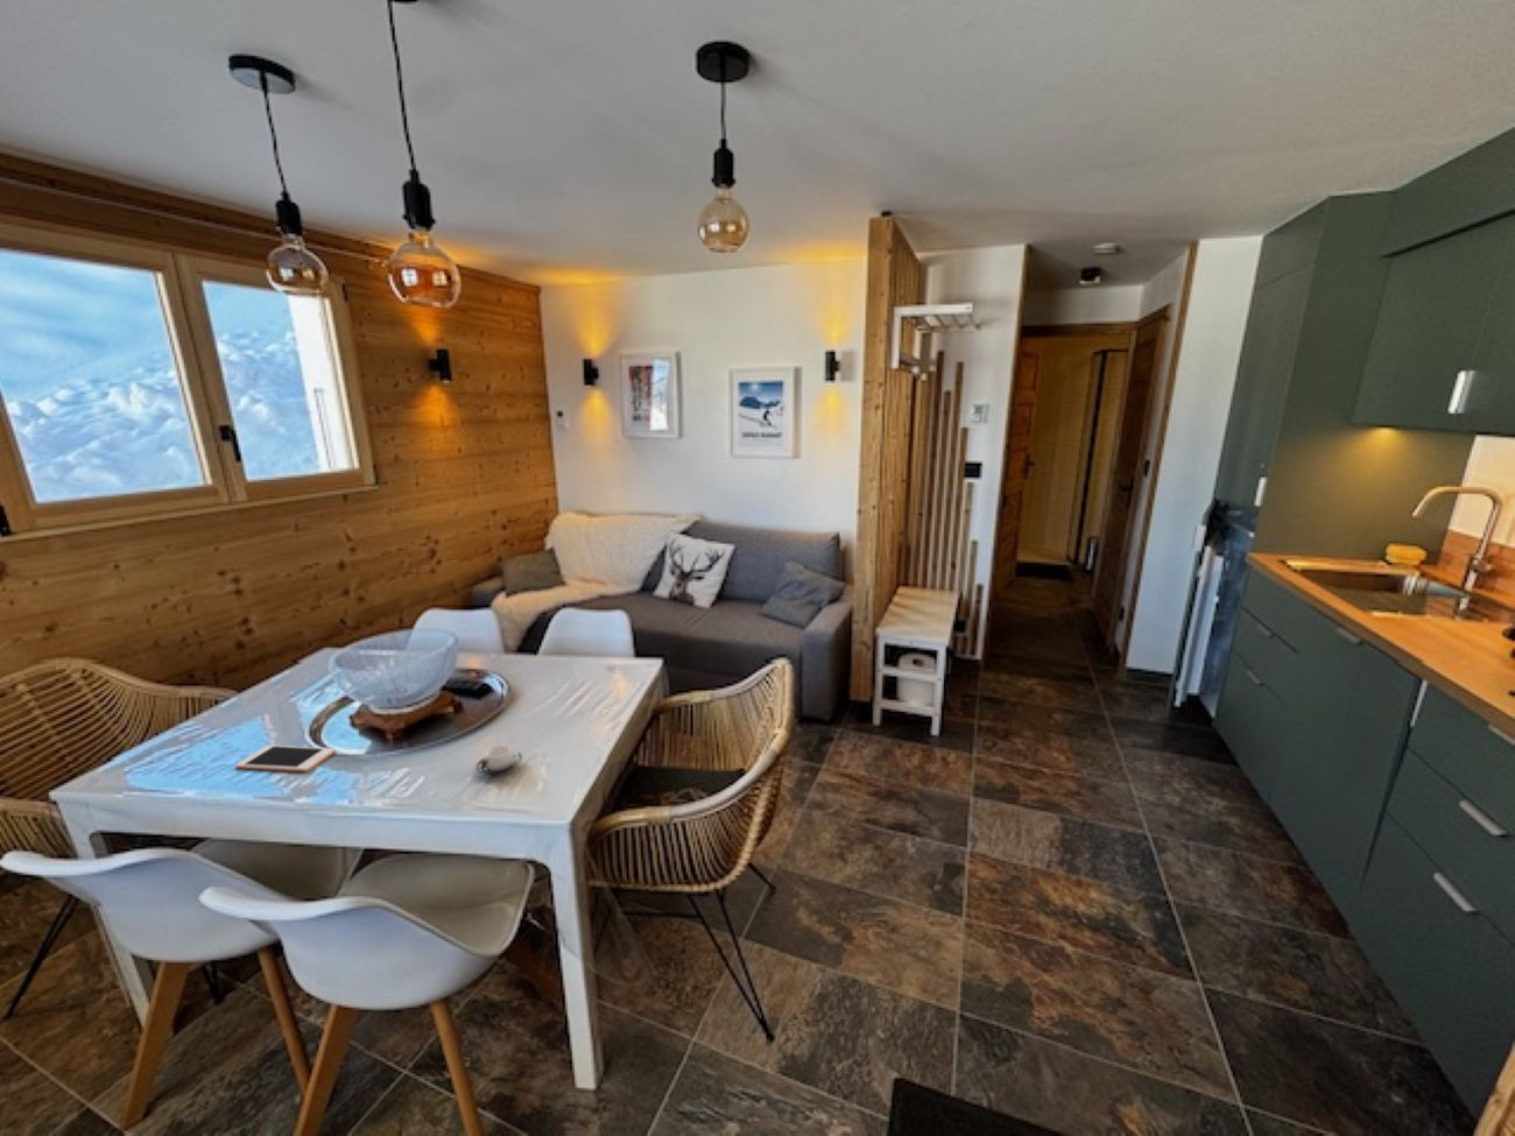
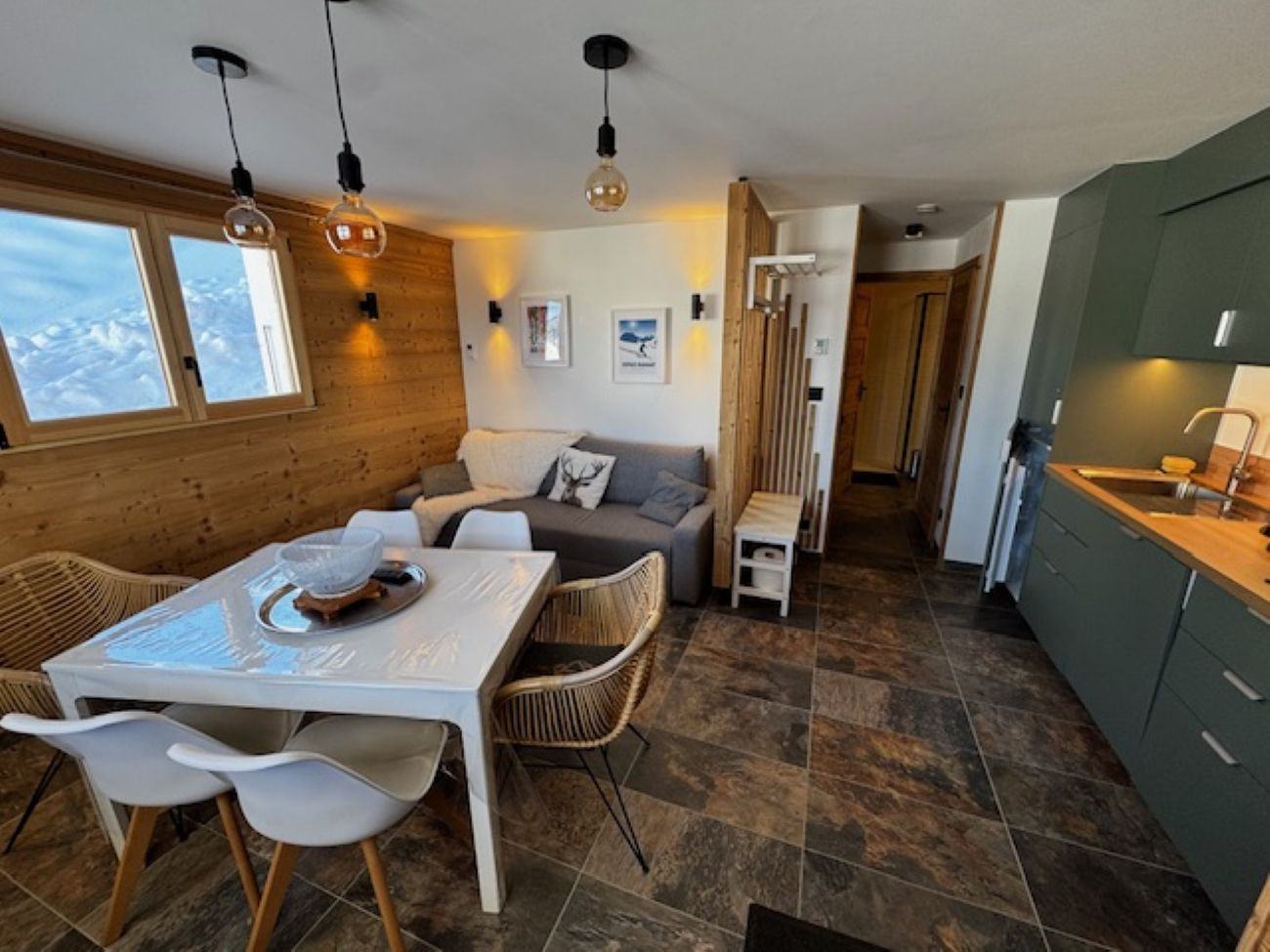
- cell phone (285, 758)
- cup (499, 760)
